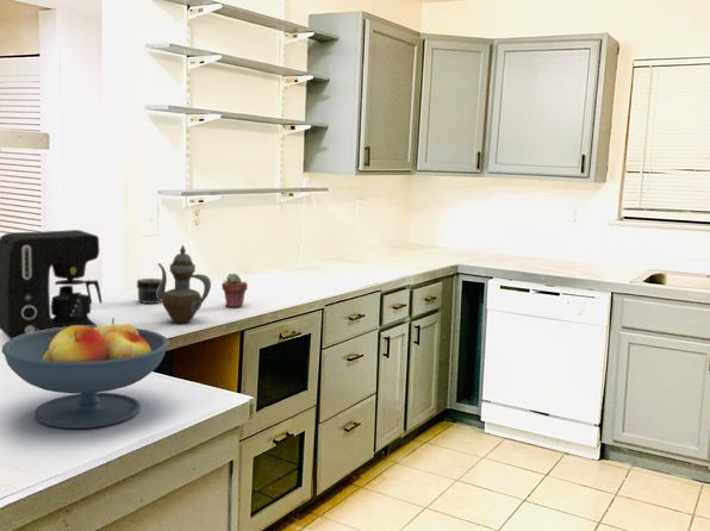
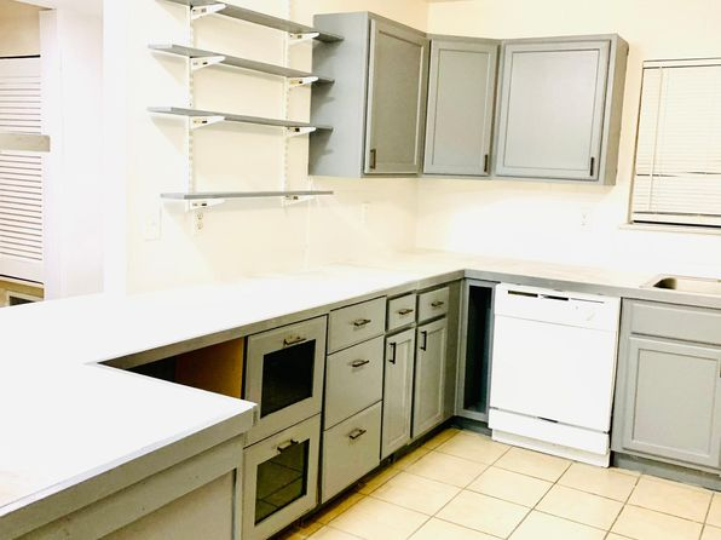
- fruit bowl (88, 364)
- jar (150, 291)
- coffee maker (55, 283)
- potted succulent (233, 289)
- teapot (182, 283)
